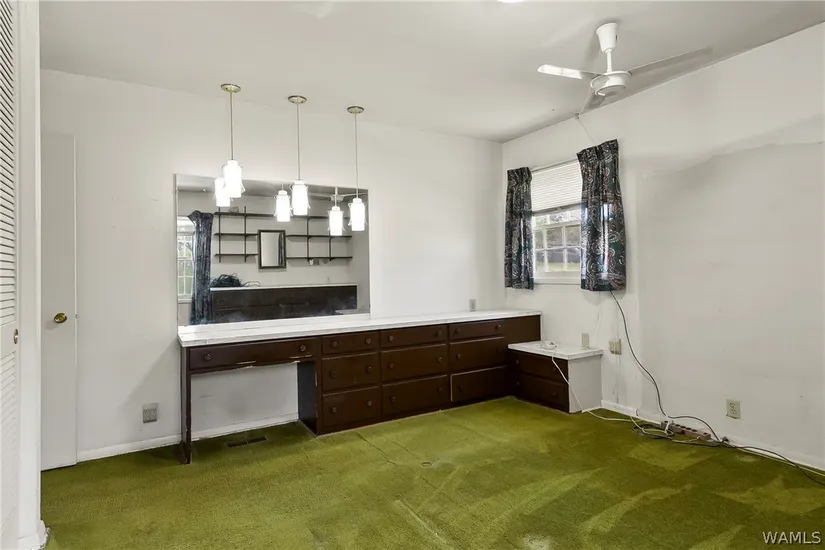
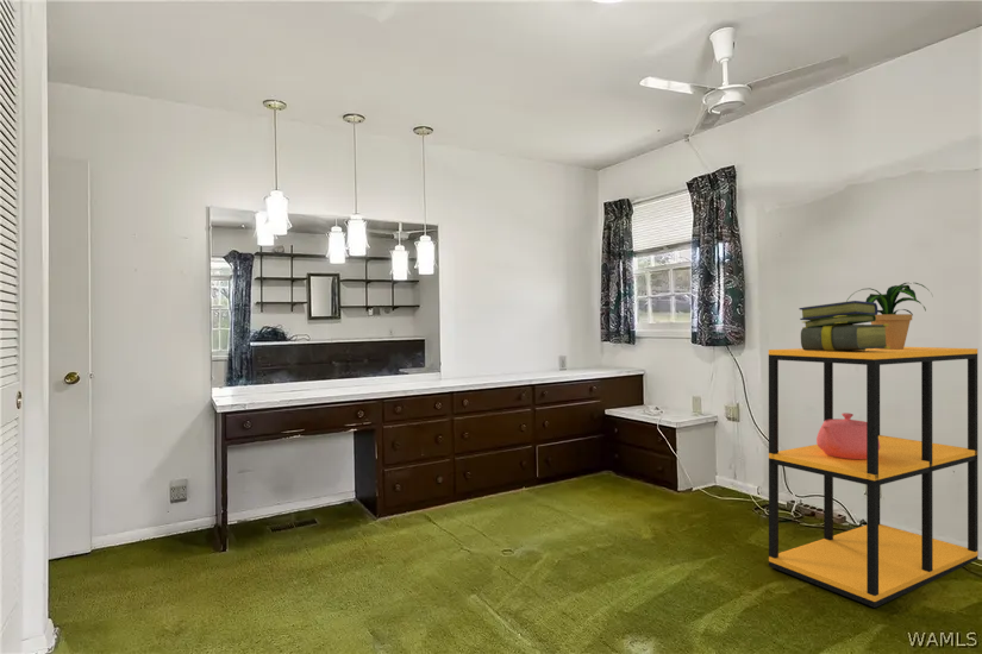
+ potted plant (890, 315)
+ shelving unit (874, 455)
+ stack of books (839, 326)
